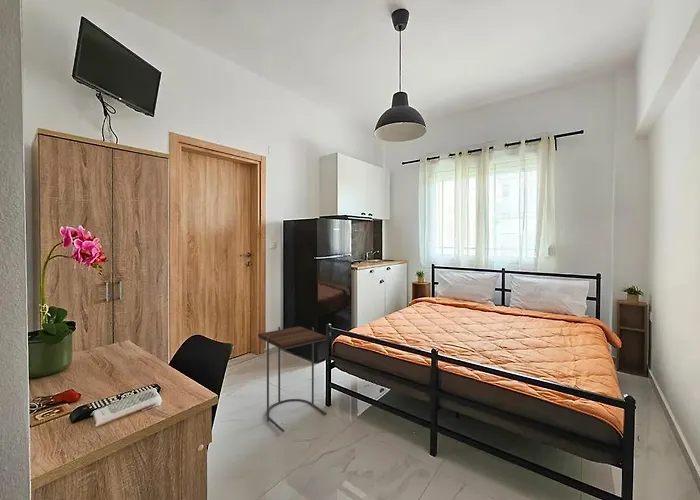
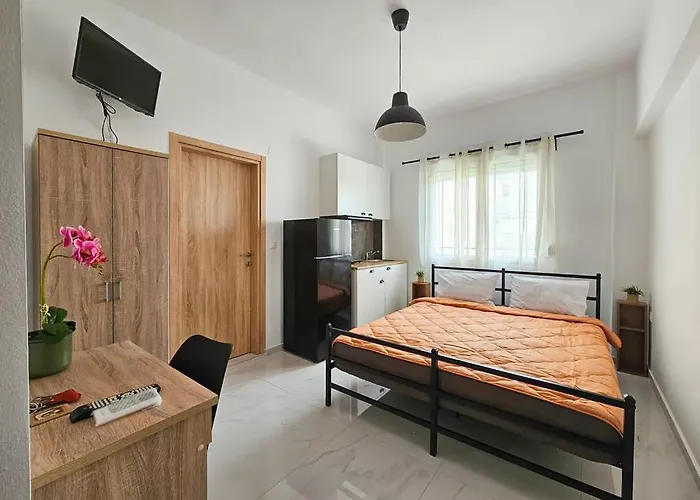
- side table (279, 372)
